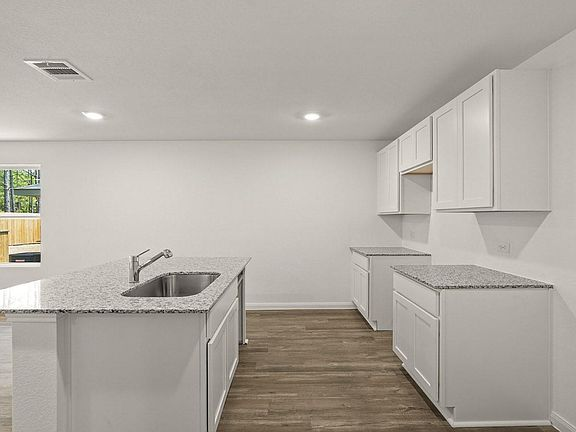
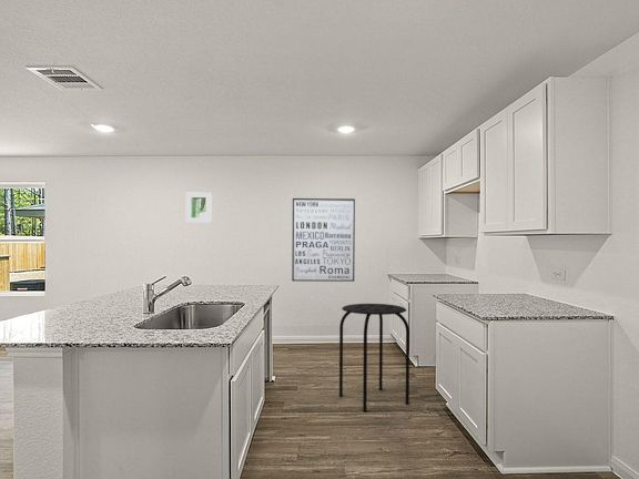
+ wall art (323, 240)
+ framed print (199, 207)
+ stool (379, 353)
